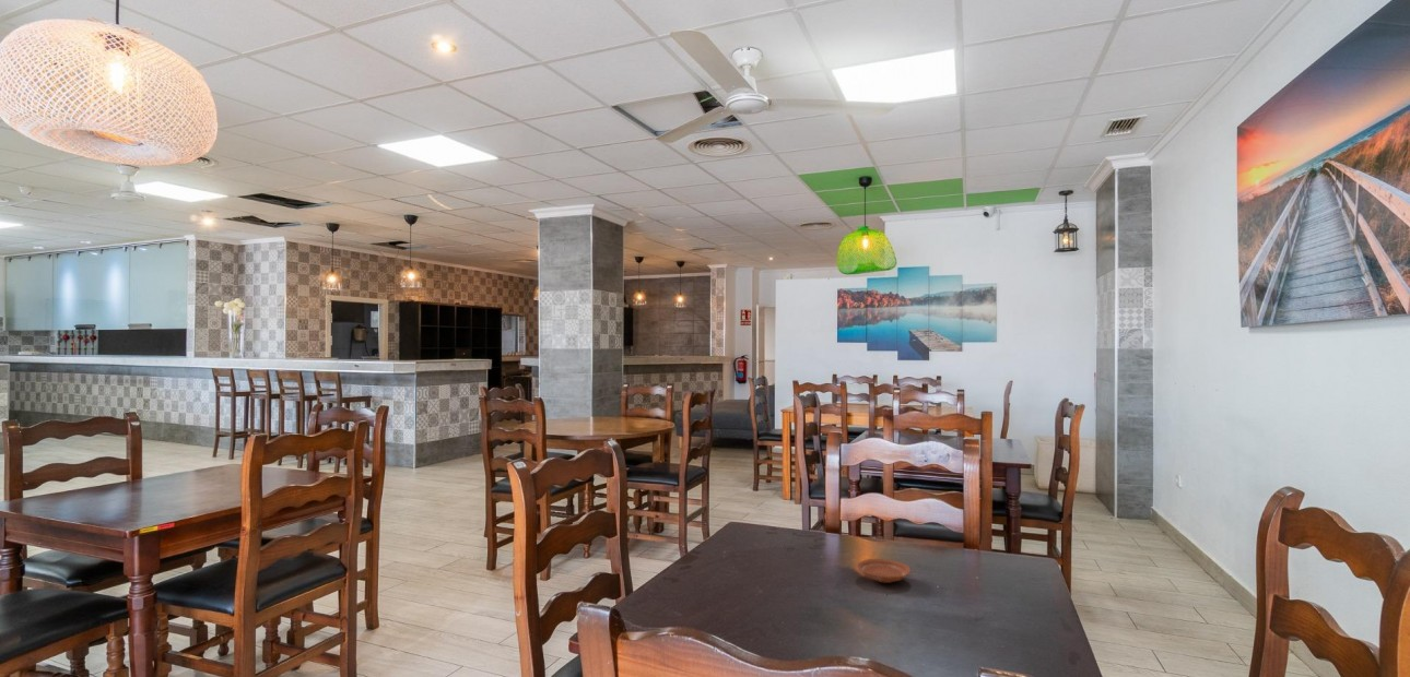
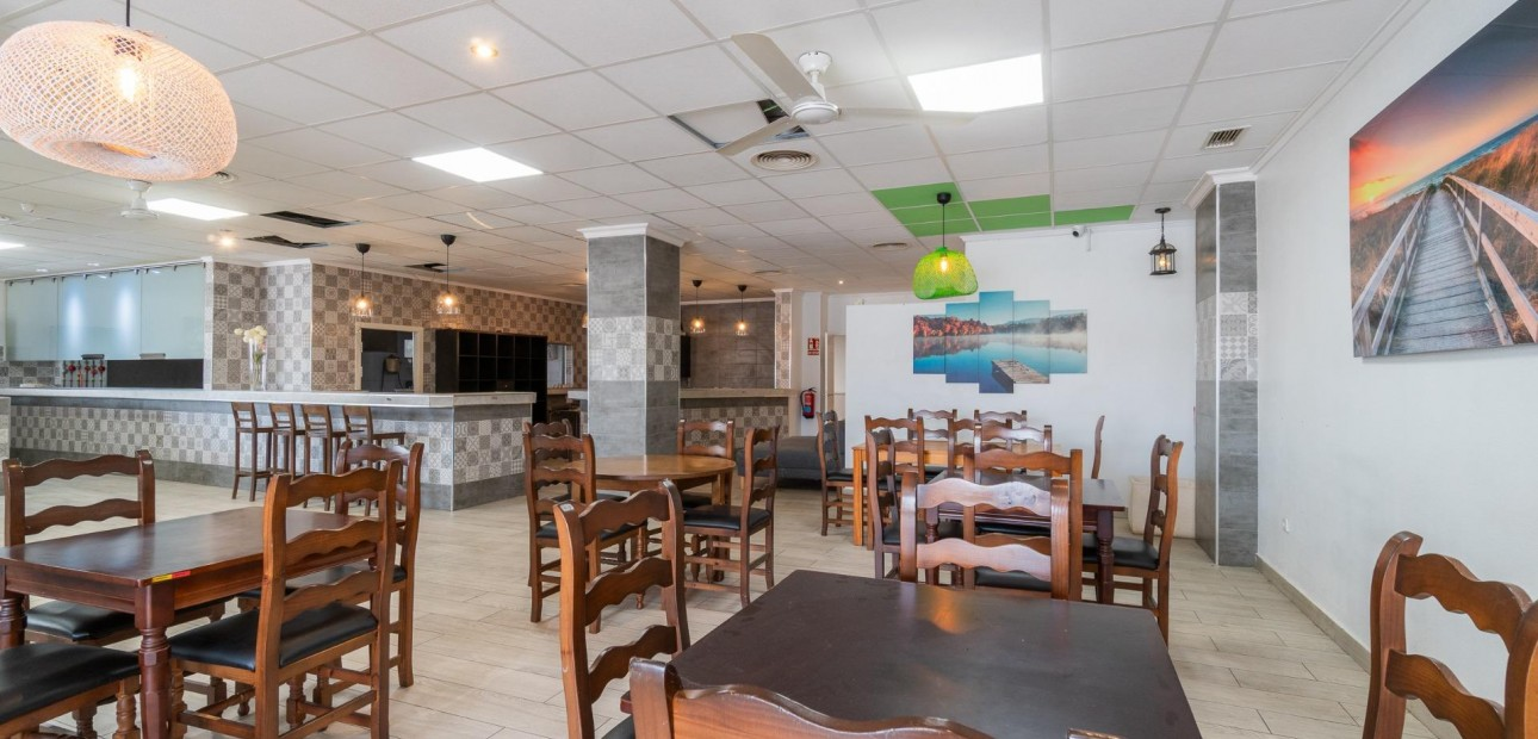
- plate (883, 572)
